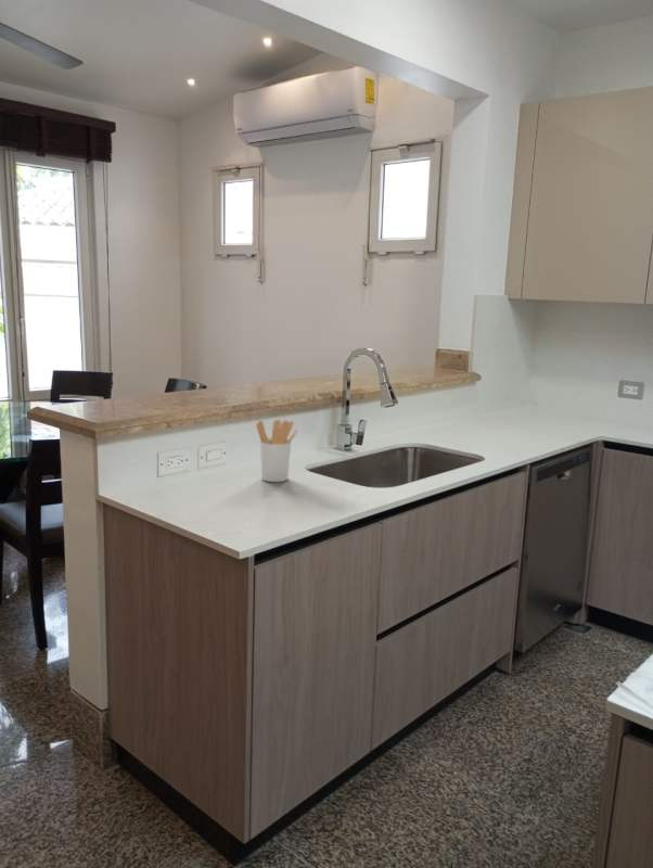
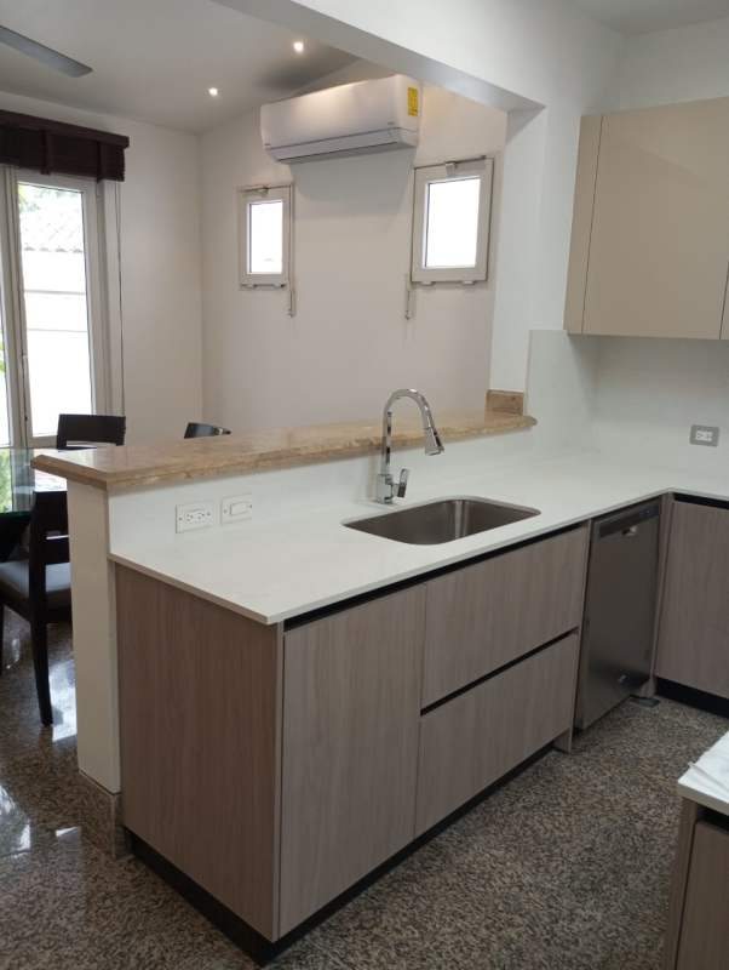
- utensil holder (278, 448)
